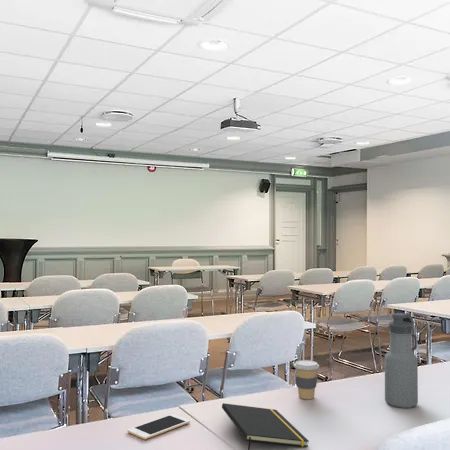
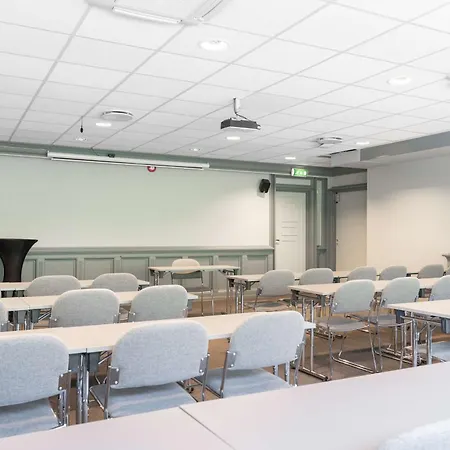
- coffee cup (306, 379)
- cell phone (159, 425)
- water bottle (401, 358)
- notepad (262, 423)
